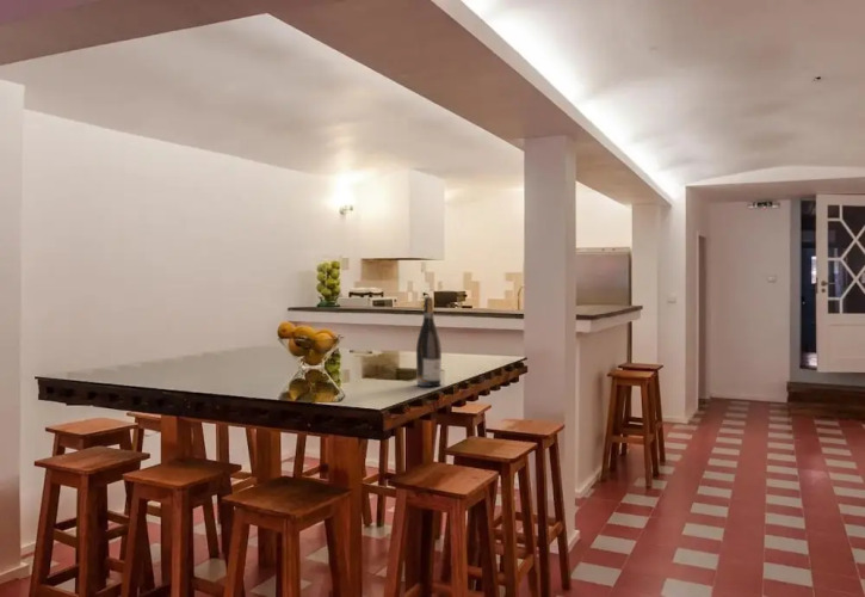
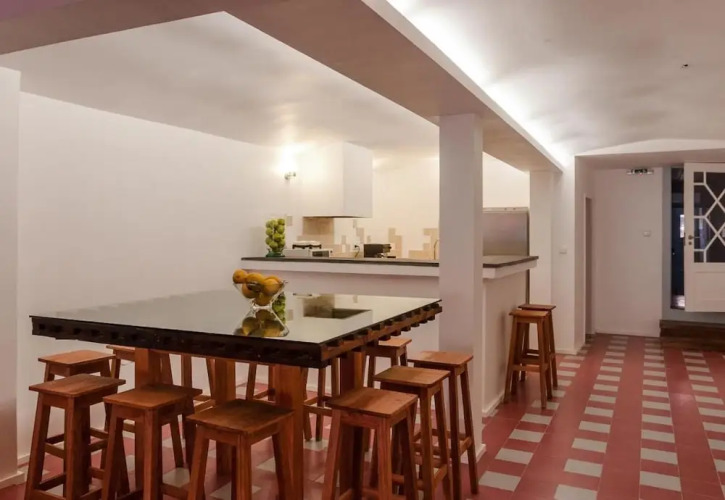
- wine bottle (428, 340)
